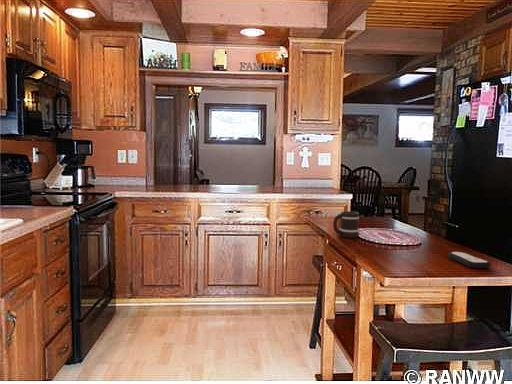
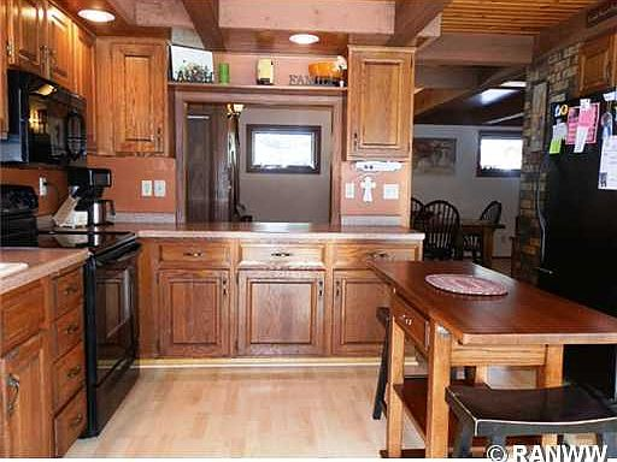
- remote control (467, 259)
- mug (345, 224)
